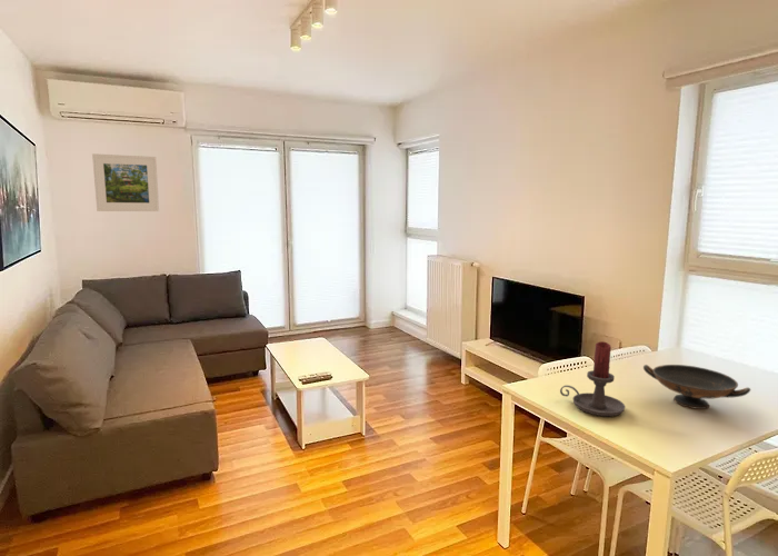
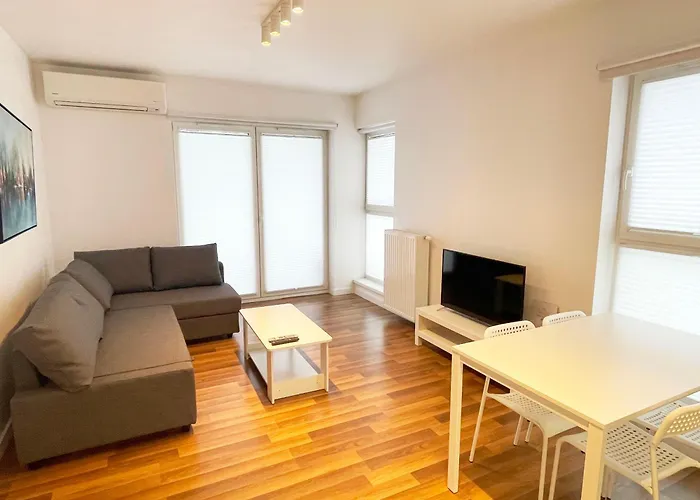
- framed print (127, 183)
- decorative bowl (691, 389)
- candle holder (592, 374)
